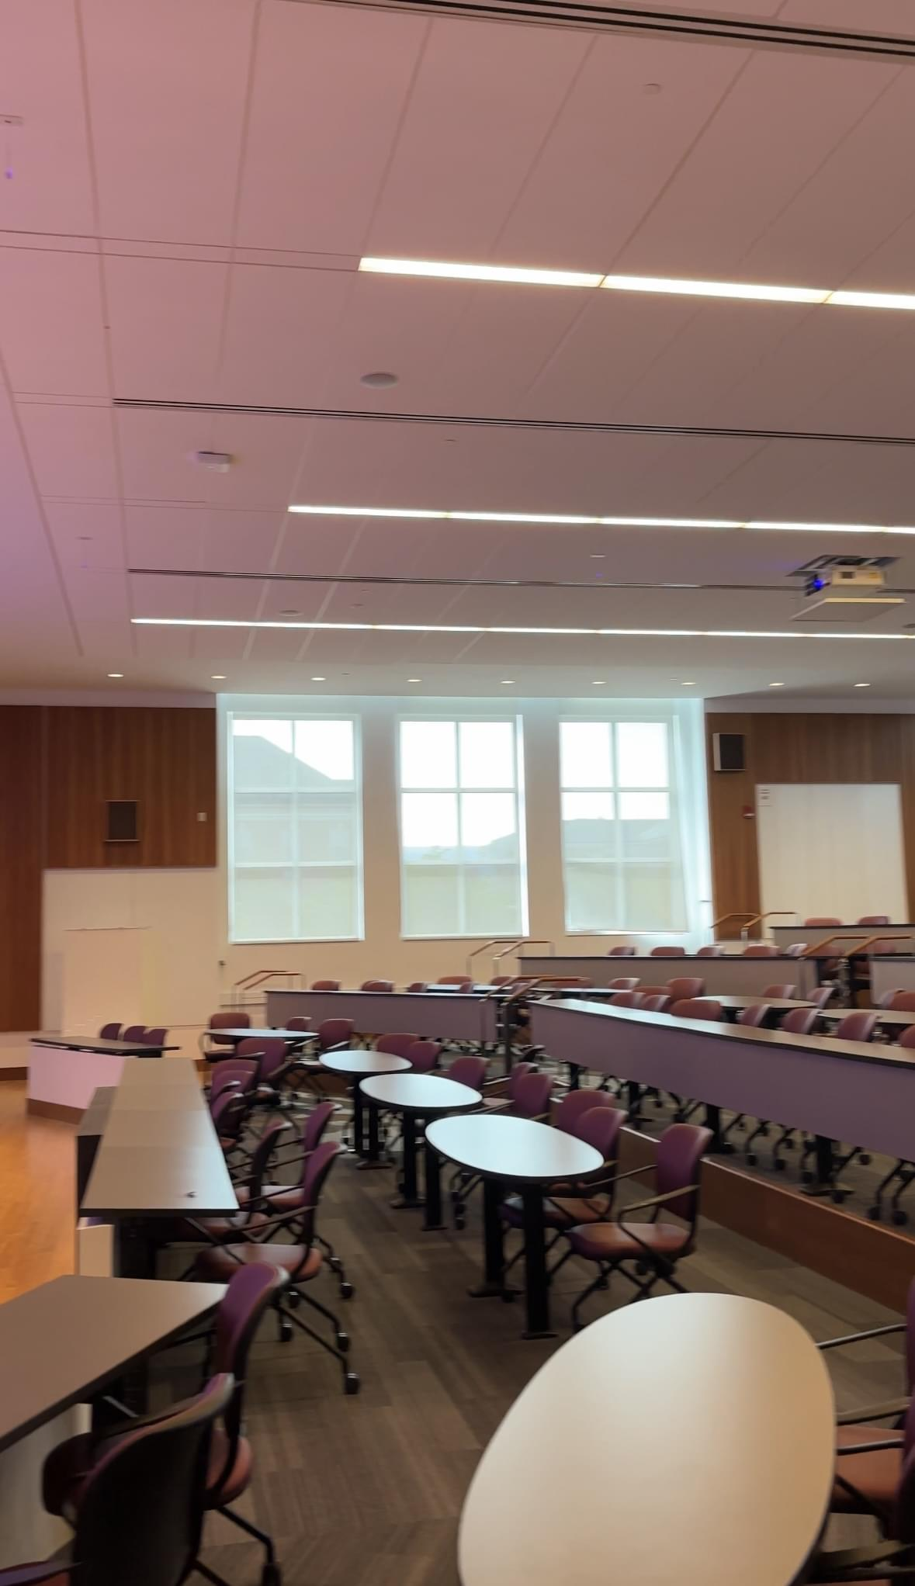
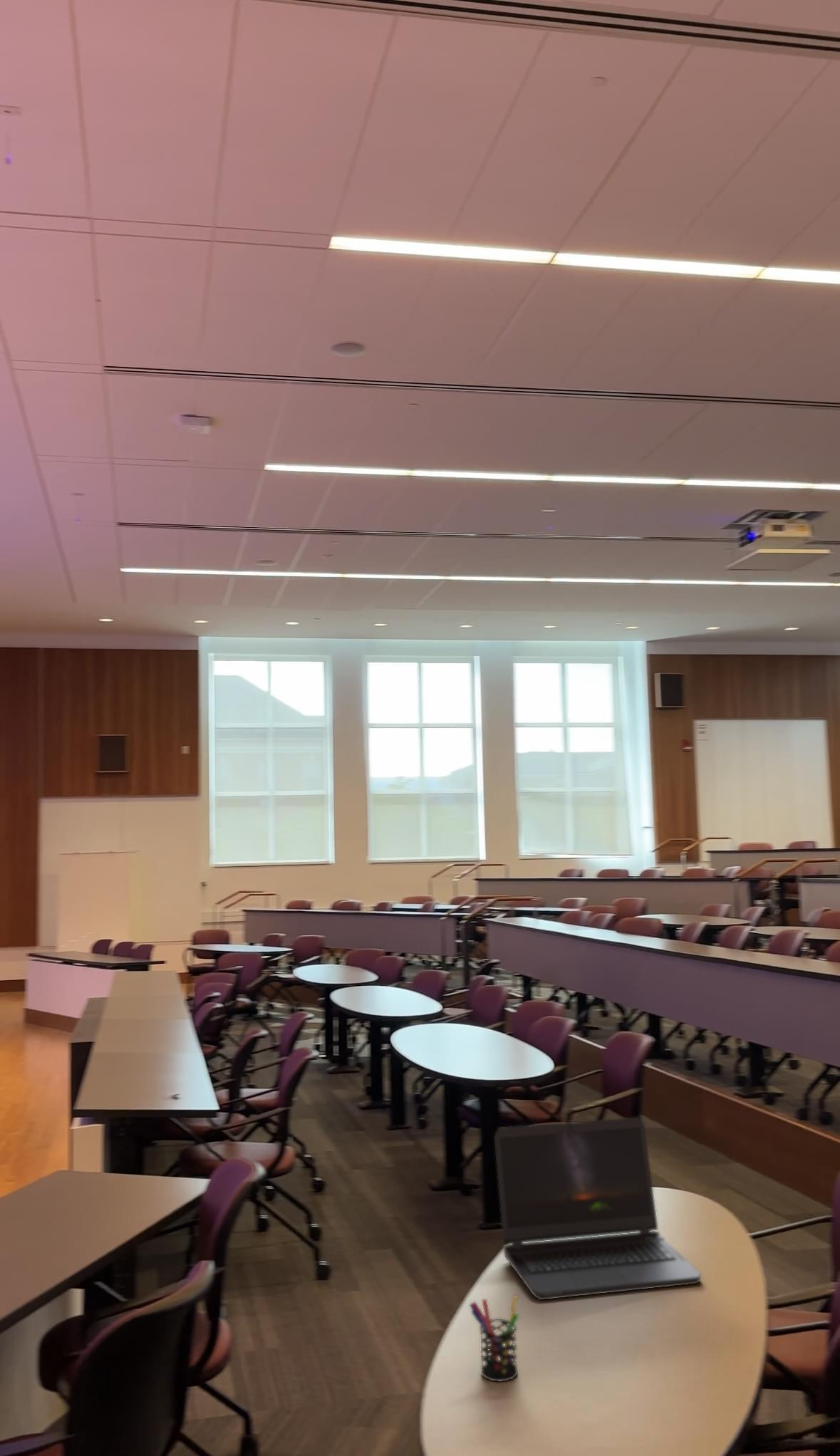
+ pen holder (499, 1335)
+ laptop computer (593, 1203)
